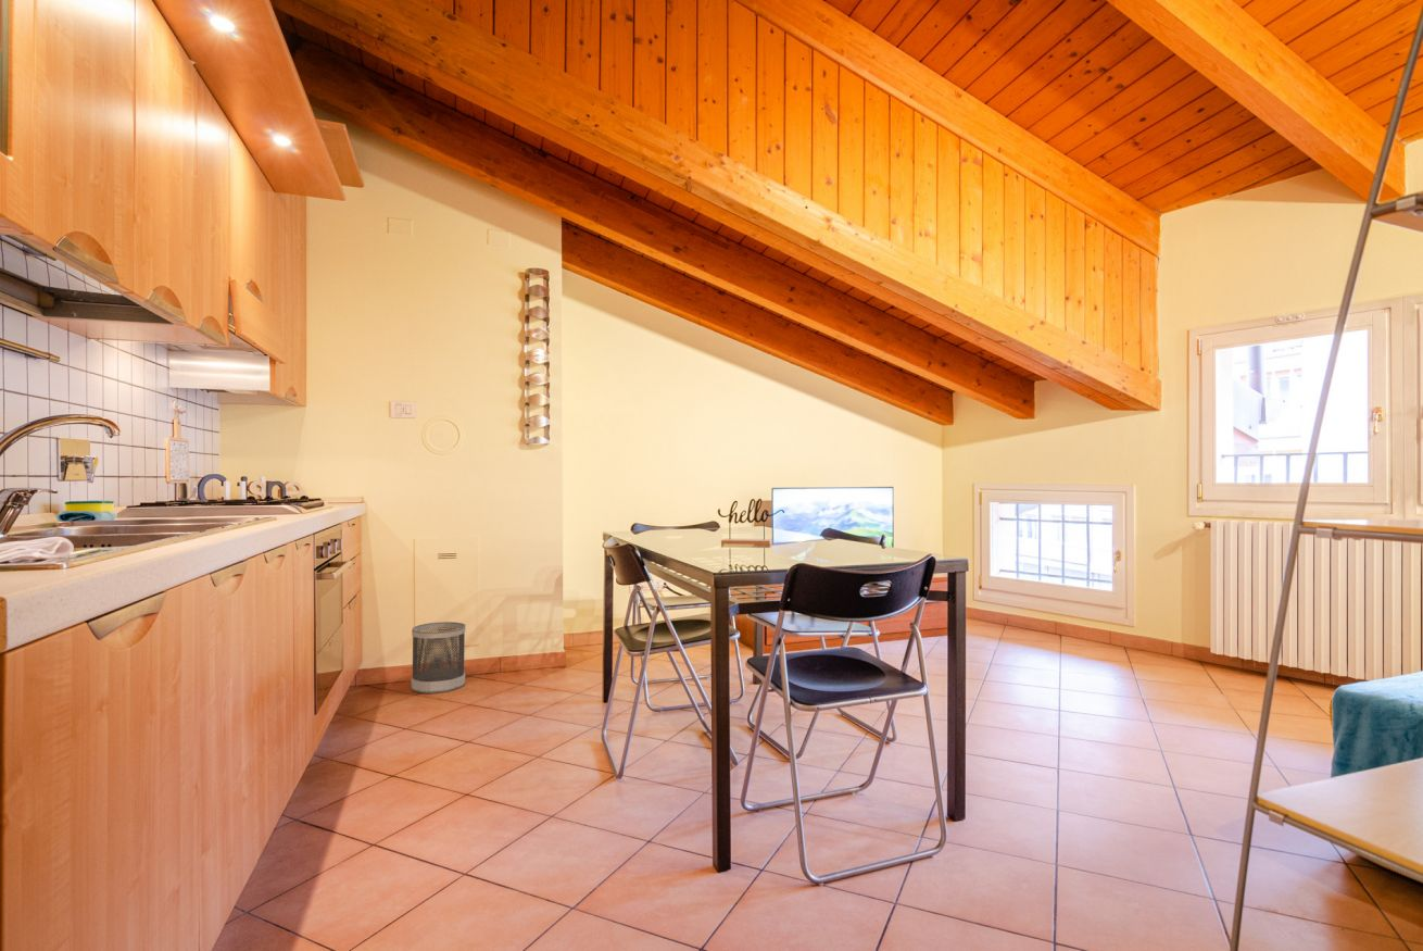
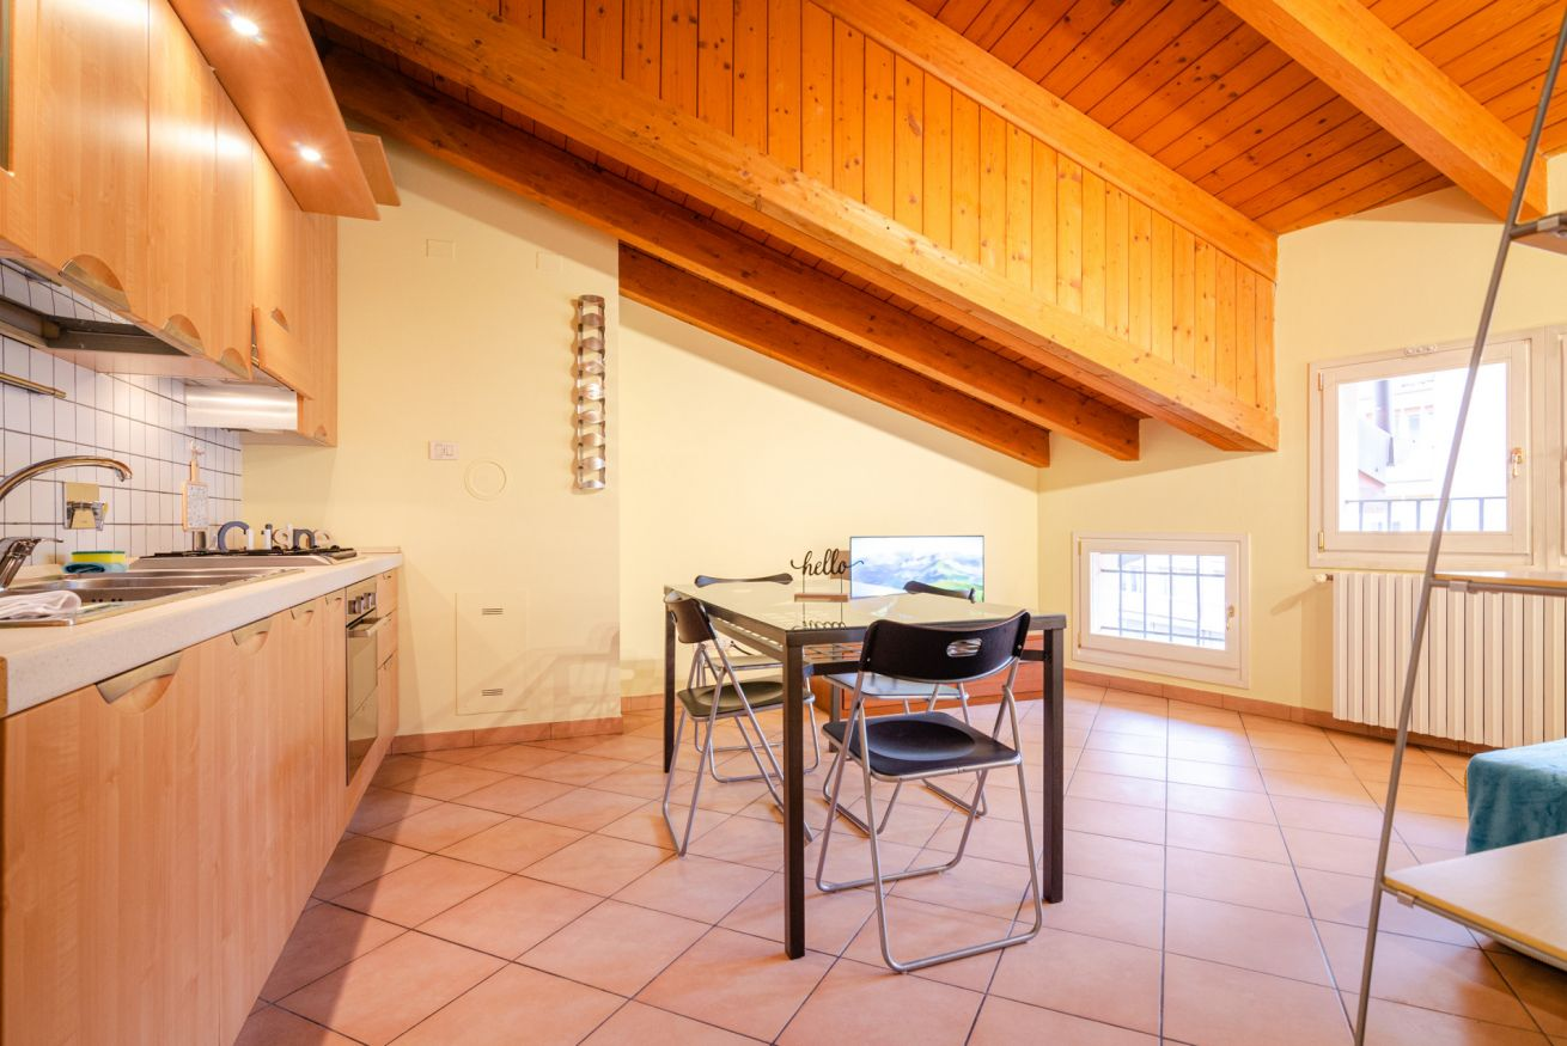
- wastebasket (439, 655)
